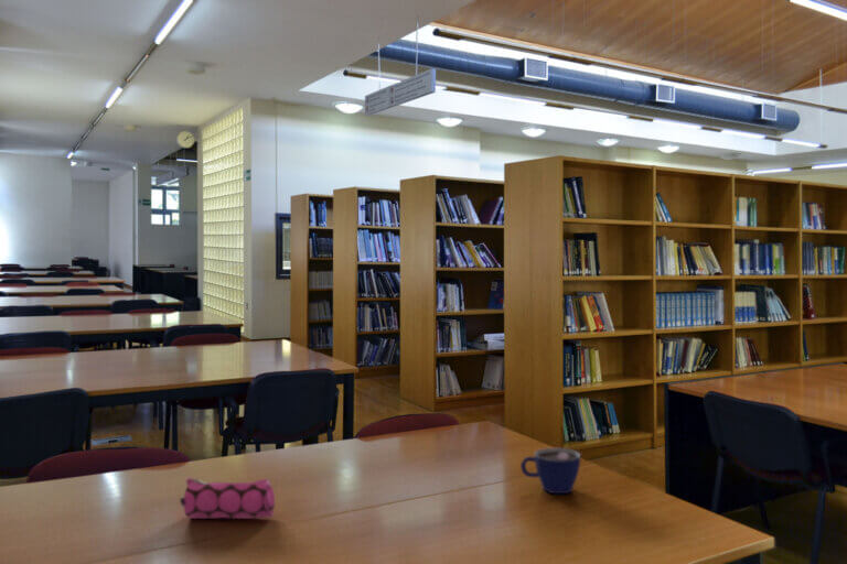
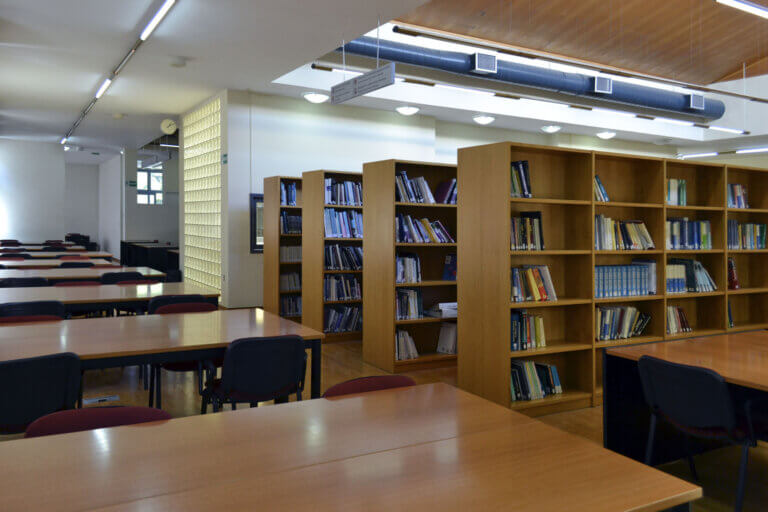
- pencil case (229, 497)
- cup (549, 470)
